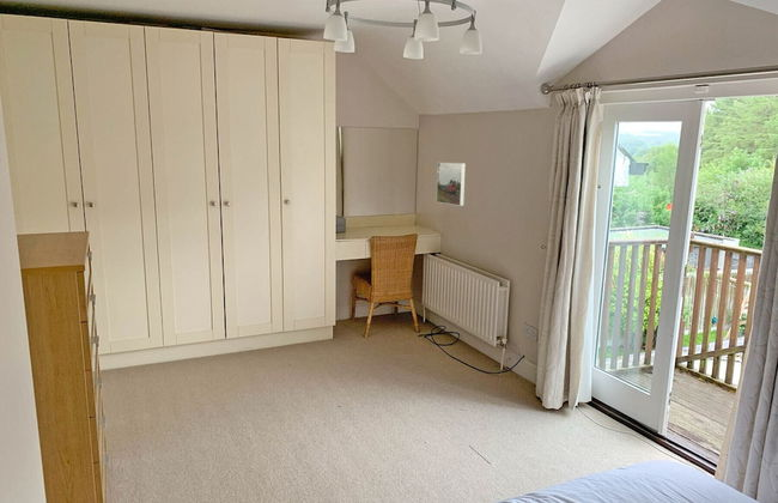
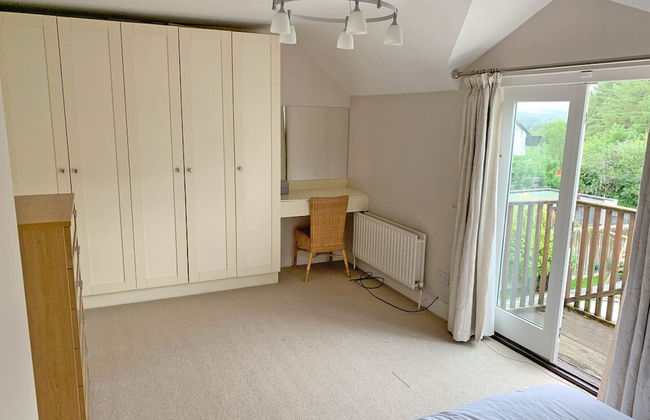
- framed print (450, 183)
